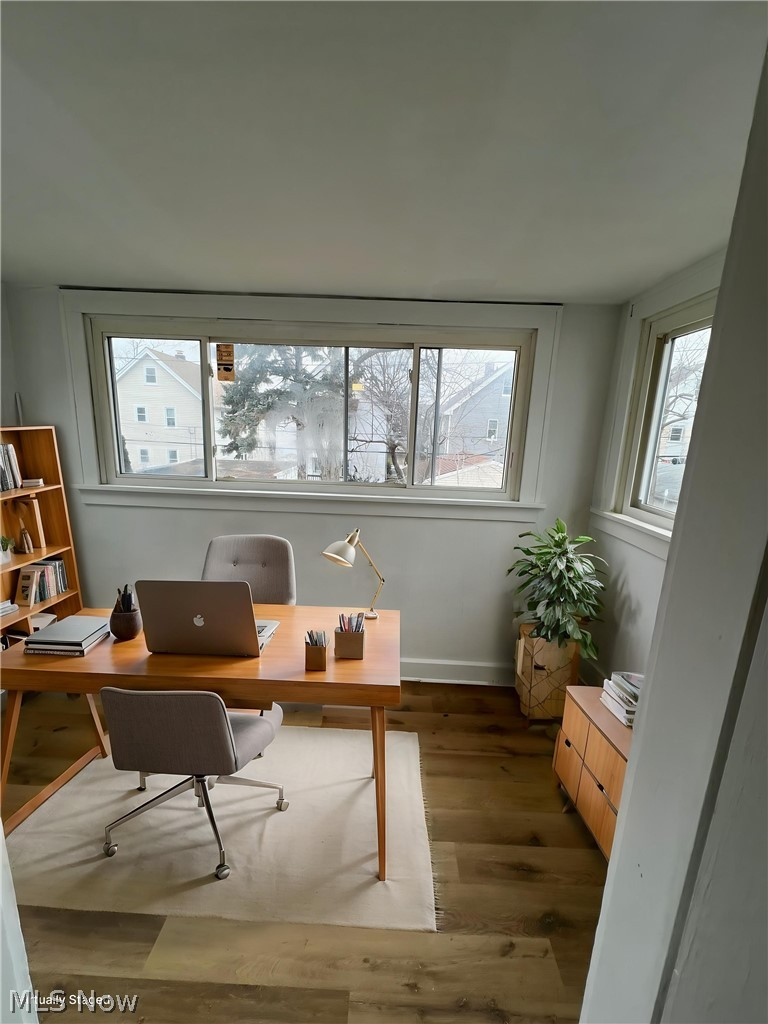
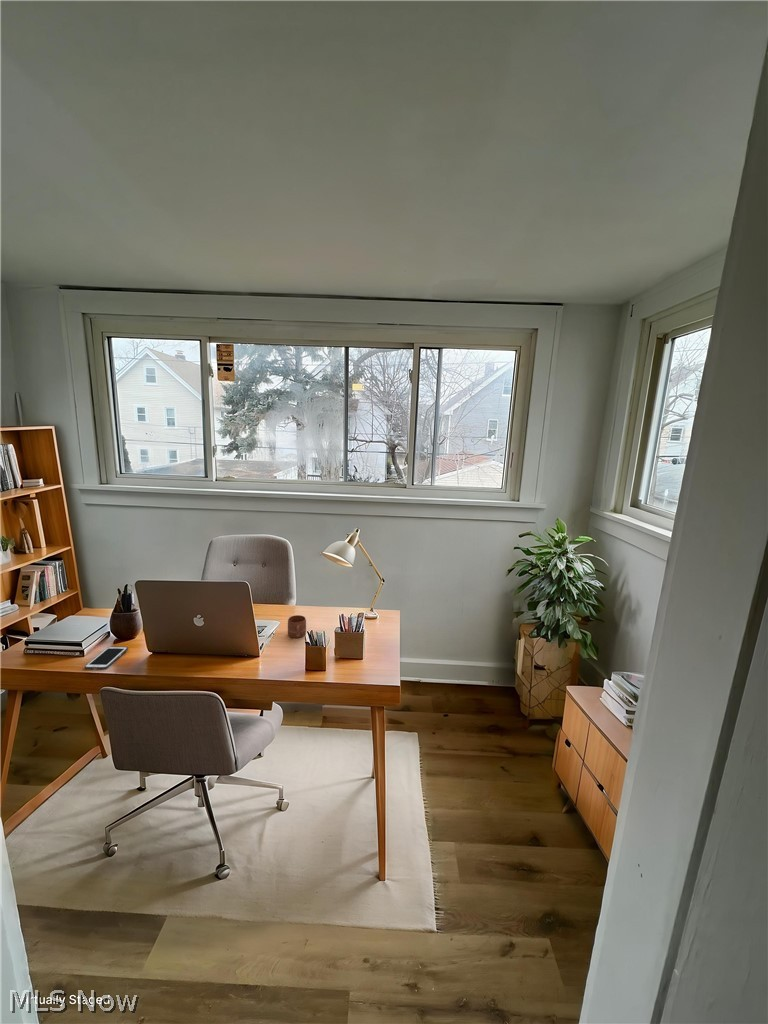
+ cell phone (107, 657)
+ mug (296, 628)
